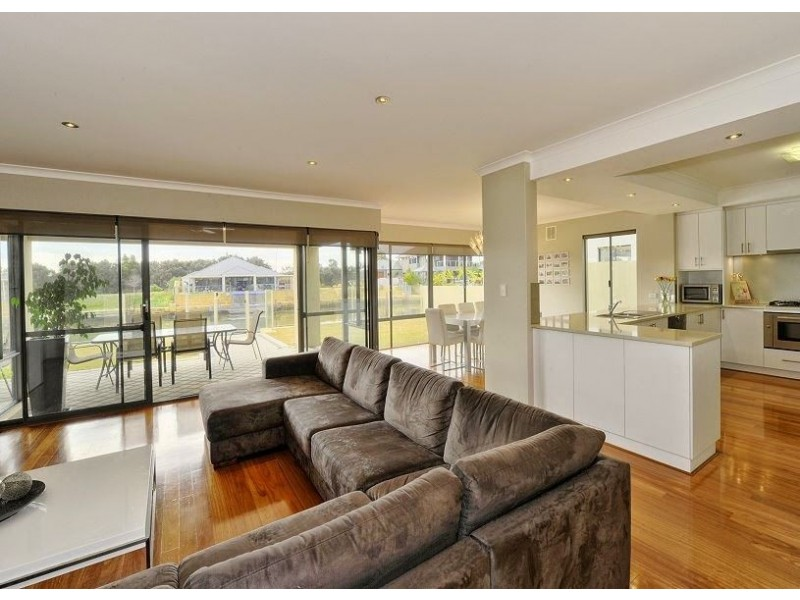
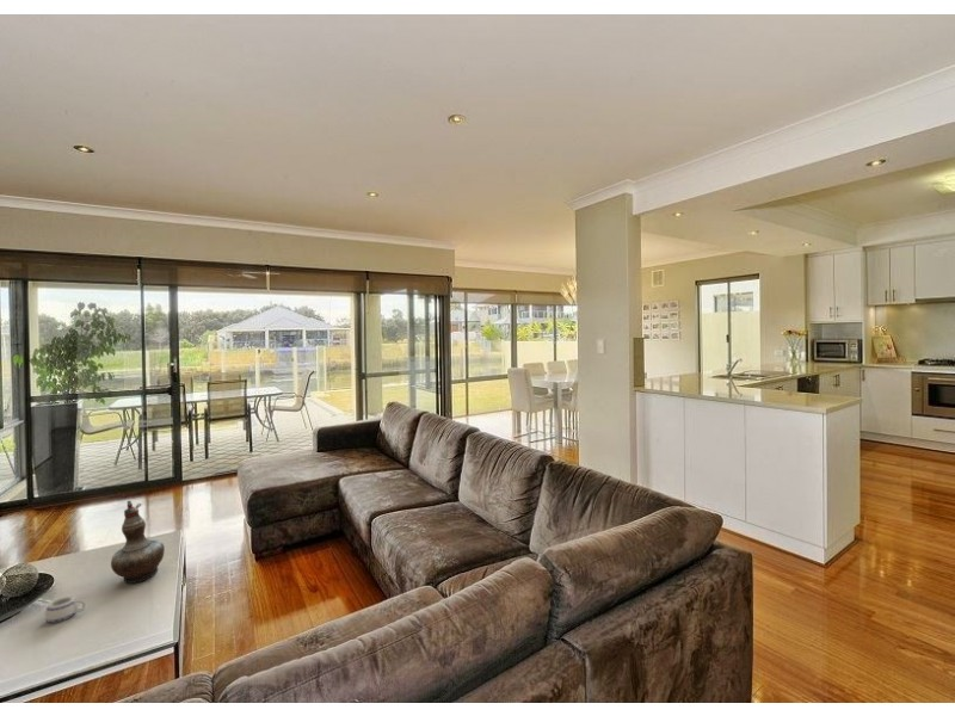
+ decorative vase (137, 538)
+ mug (66, 607)
